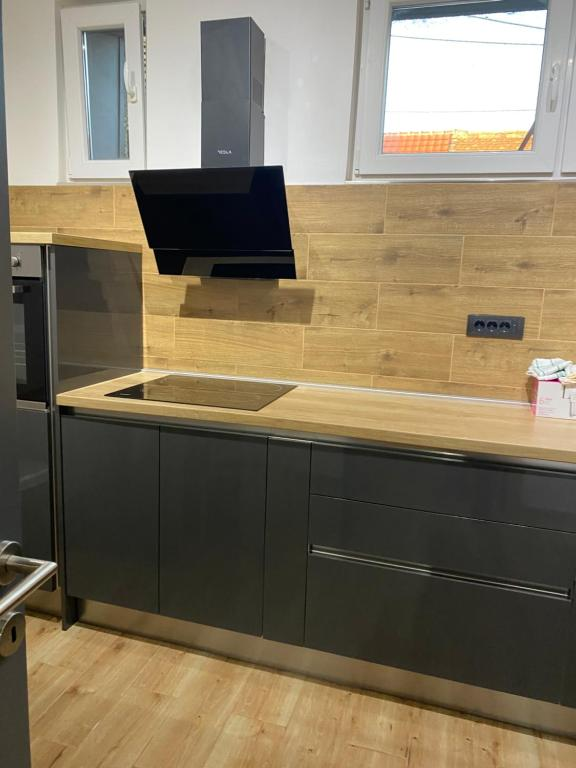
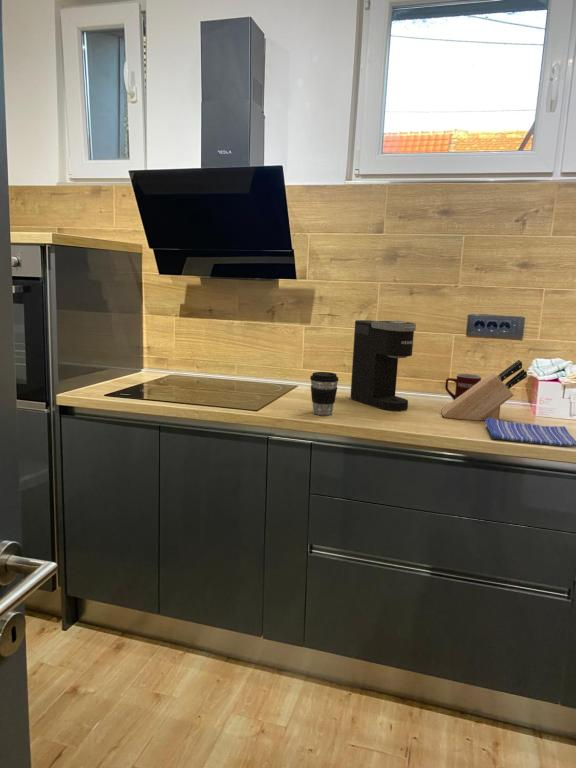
+ coffee maker (381, 362)
+ coffee cup (323, 393)
+ knife block (483, 388)
+ dish towel (529, 431)
+ mug (462, 391)
